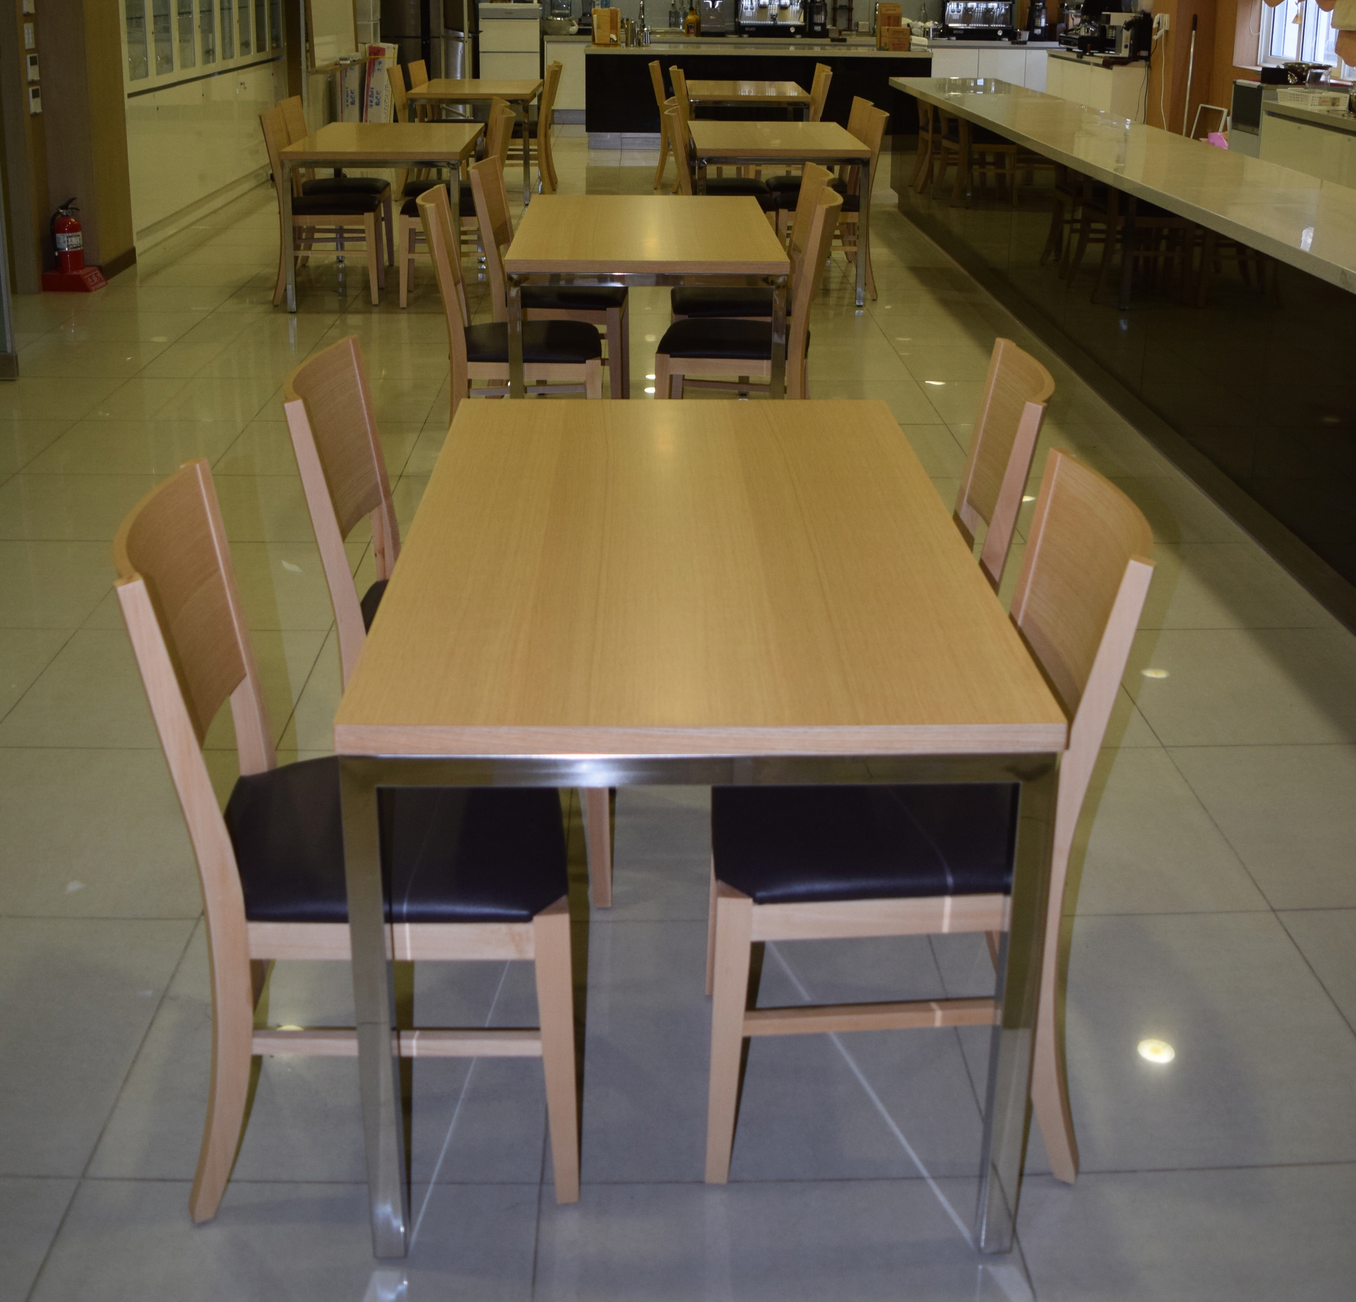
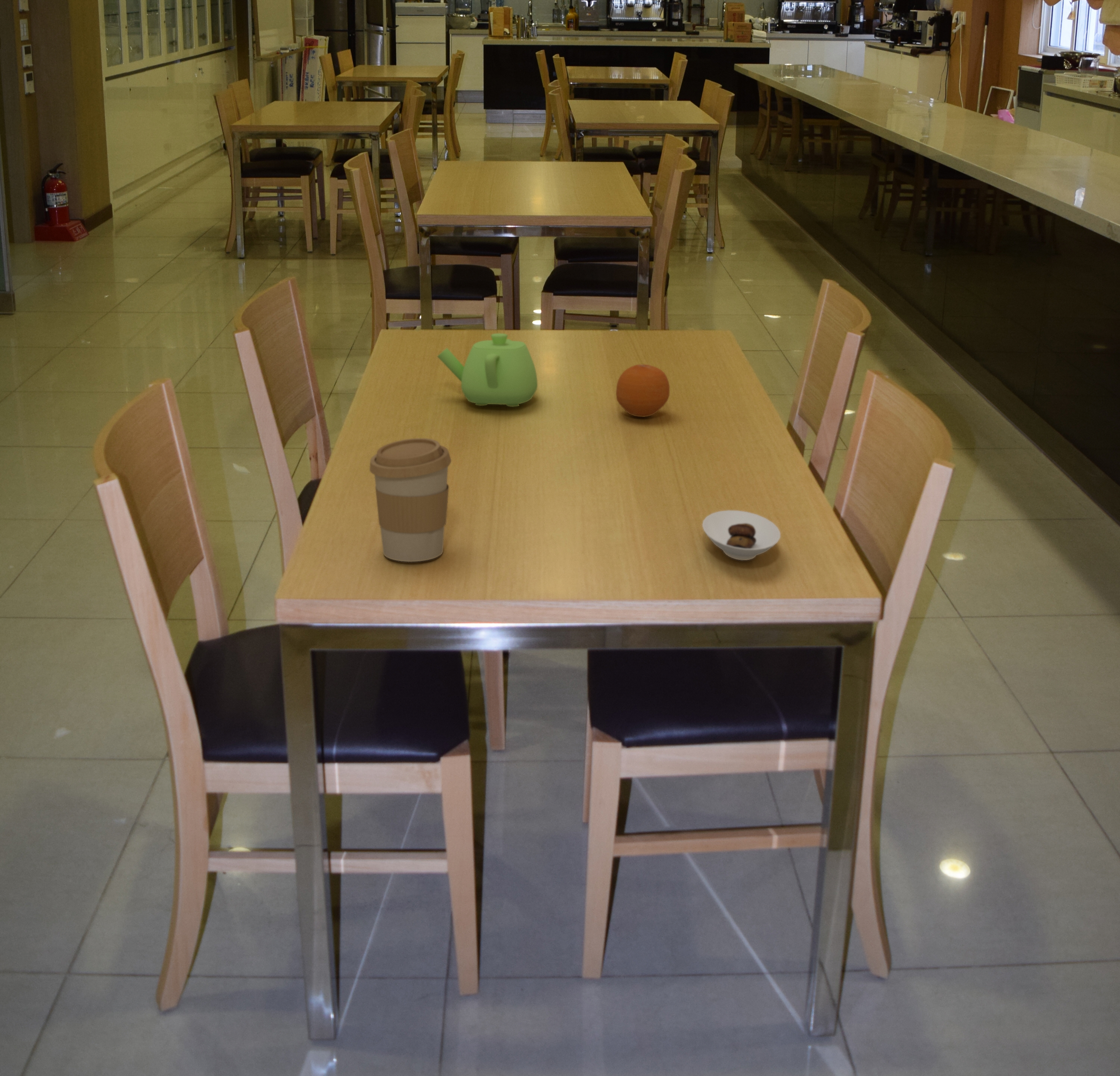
+ teapot (487, 367)
+ fruit (643, 391)
+ coffee cup (411, 498)
+ saucer (740, 537)
